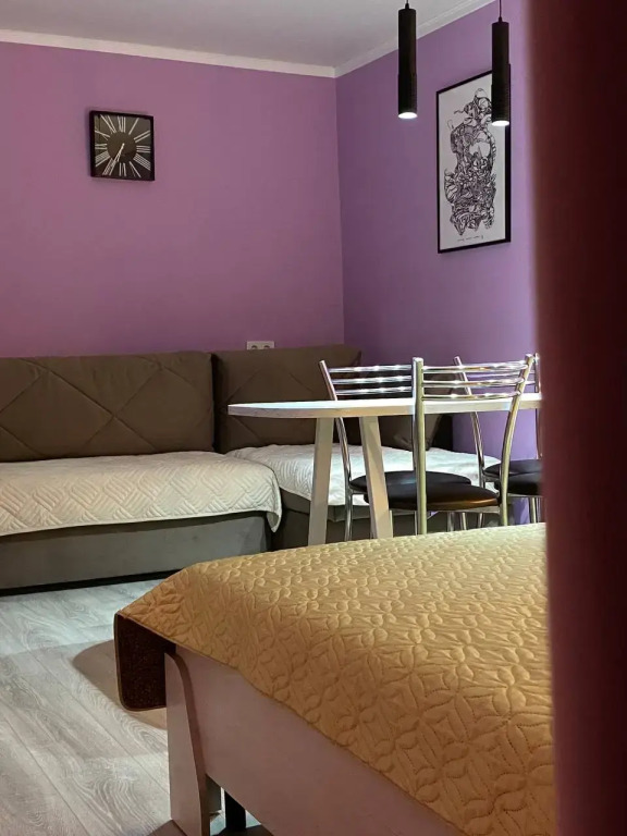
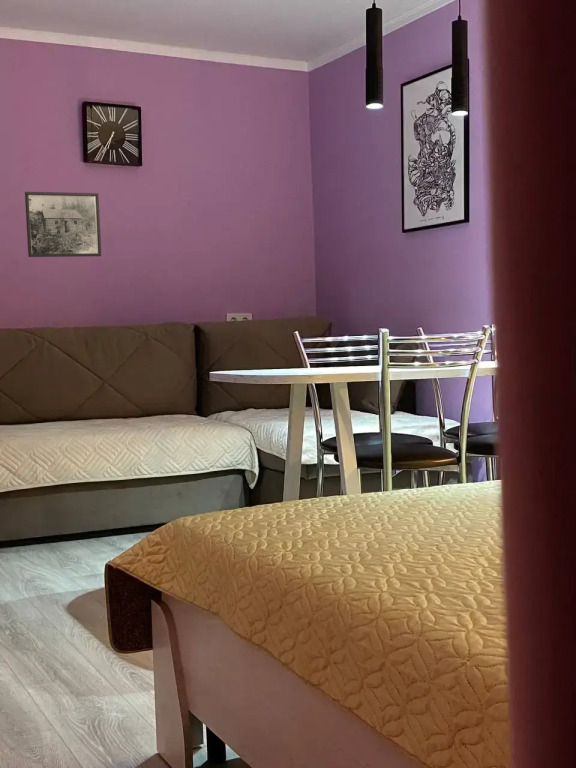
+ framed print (63, 224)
